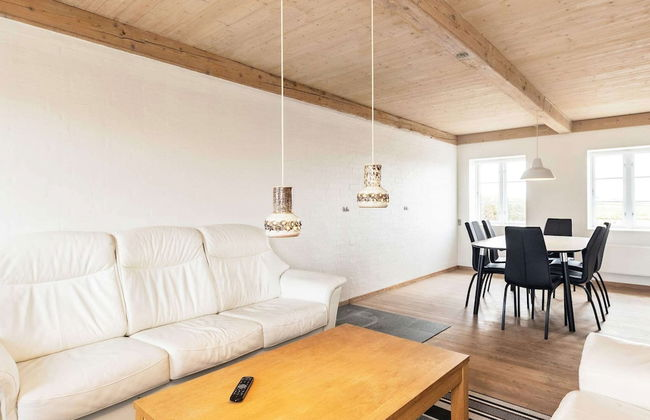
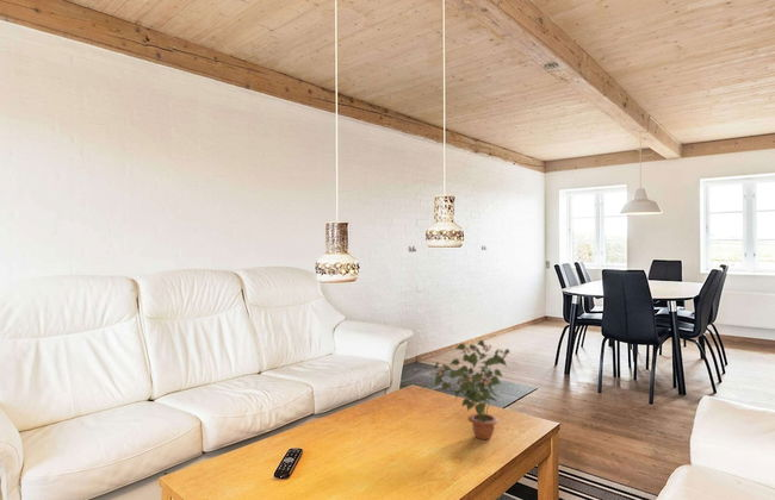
+ potted plant (482, 389)
